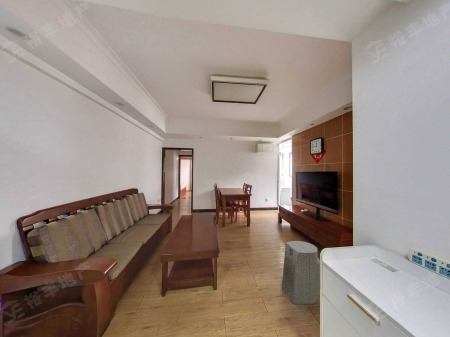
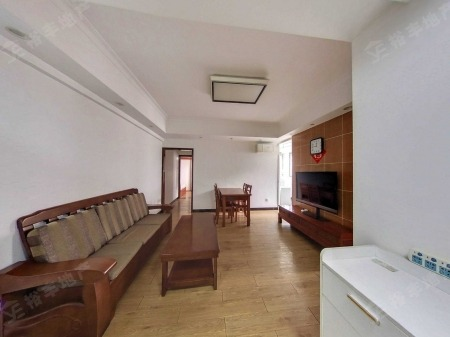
- fan (302, 269)
